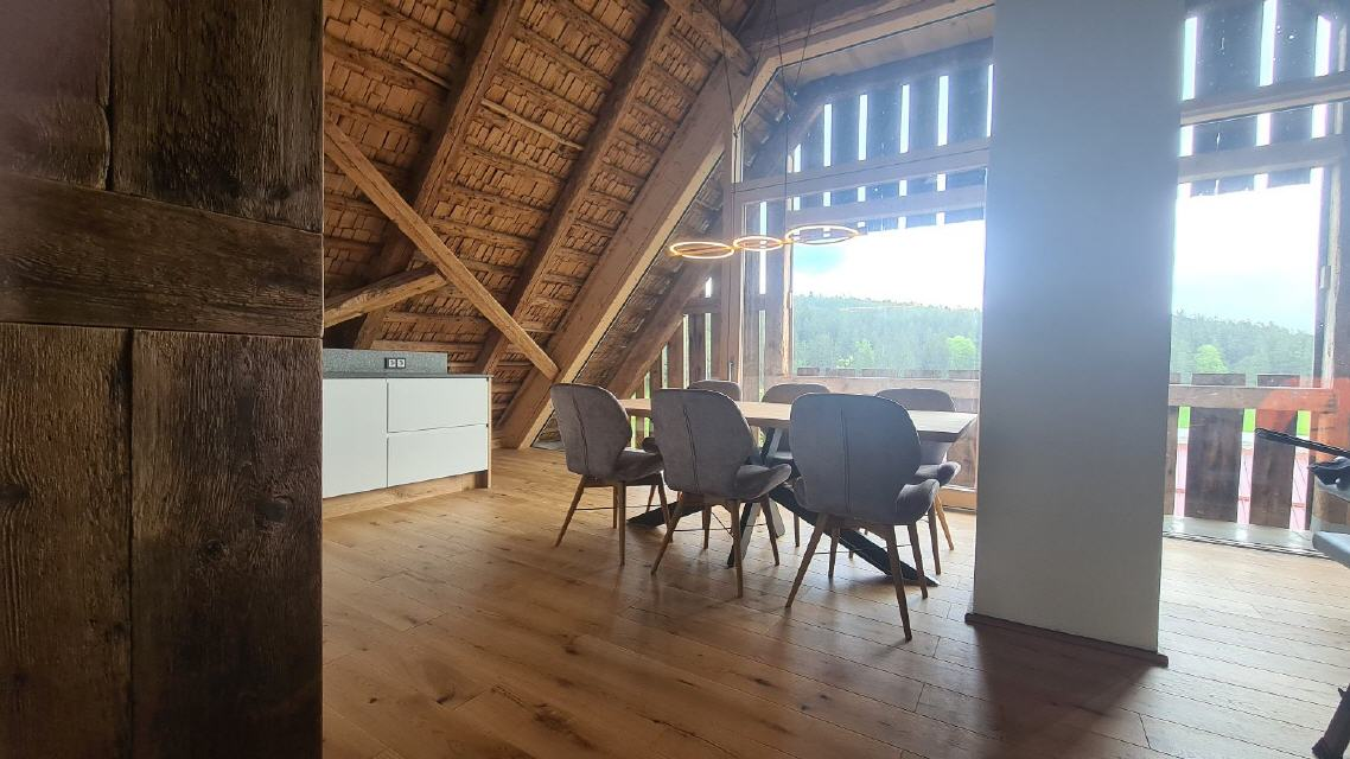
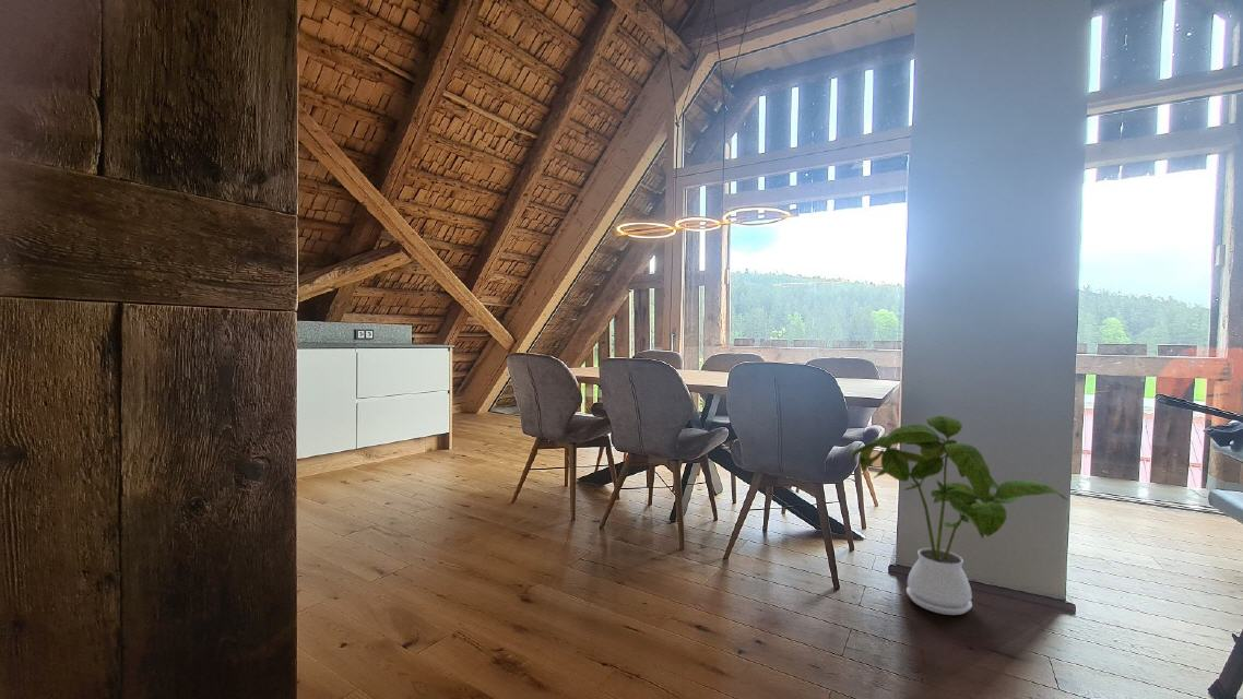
+ house plant (948, 522)
